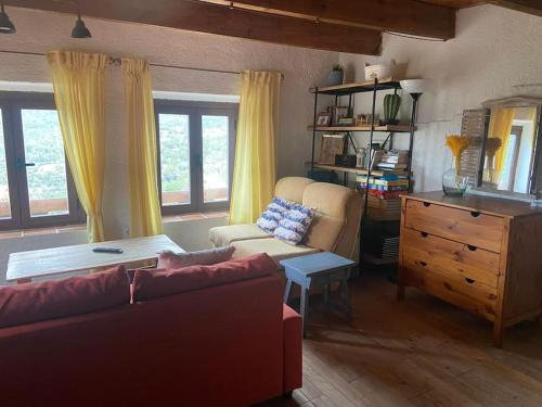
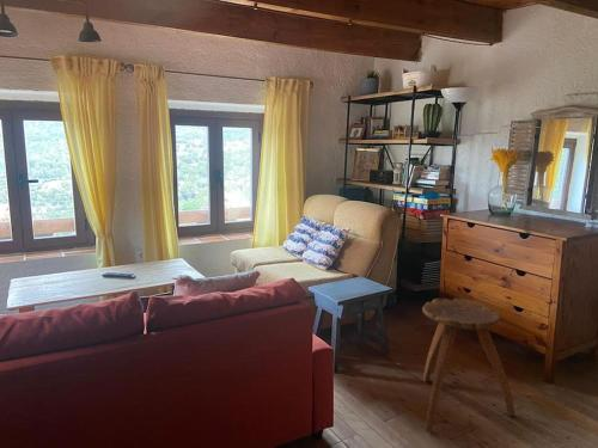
+ stool (448, 358)
